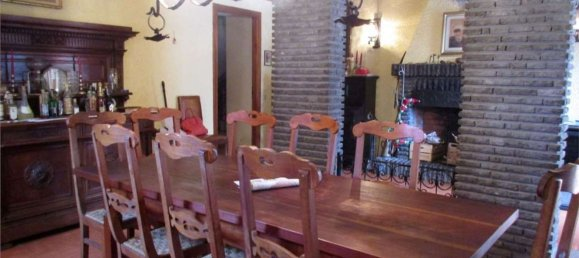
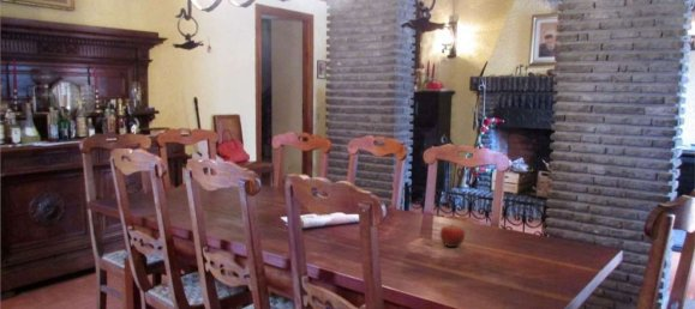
+ fruit (451, 234)
